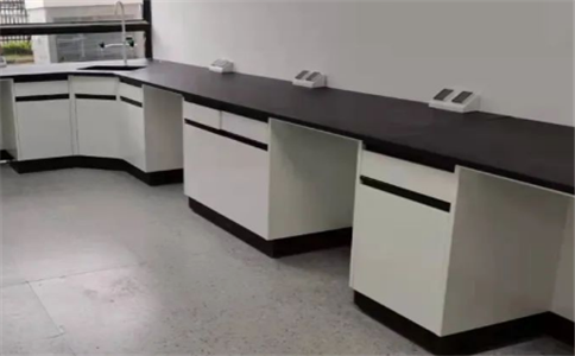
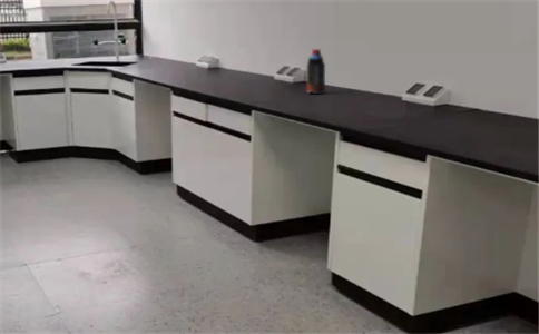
+ bottle (316, 70)
